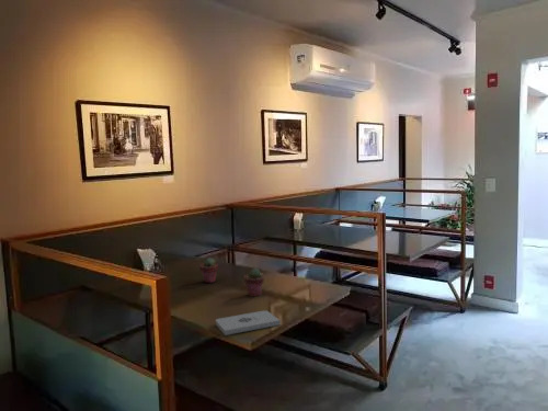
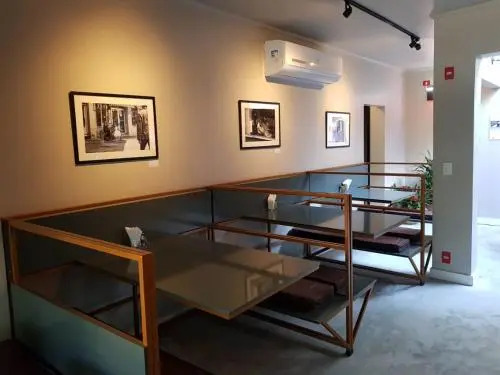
- potted succulent (254, 282)
- notepad (247, 321)
- potted succulent (208, 270)
